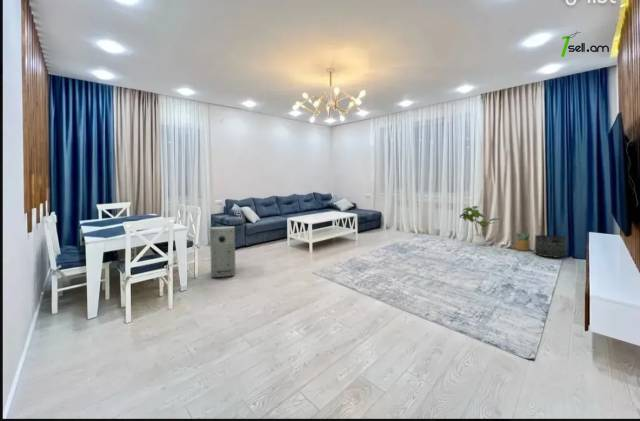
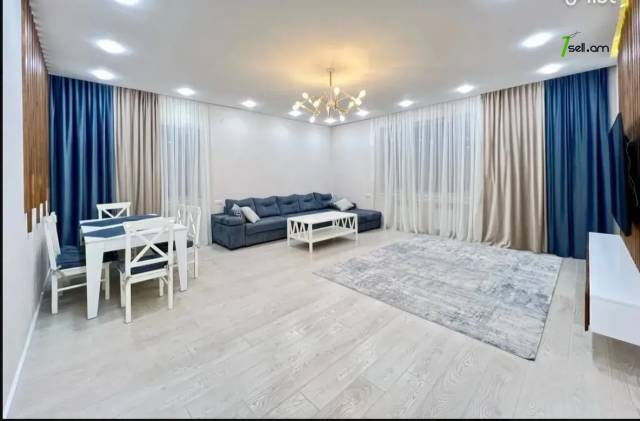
- house plant (476, 225)
- basket (549, 246)
- air purifier (223, 250)
- potted plant (521, 240)
